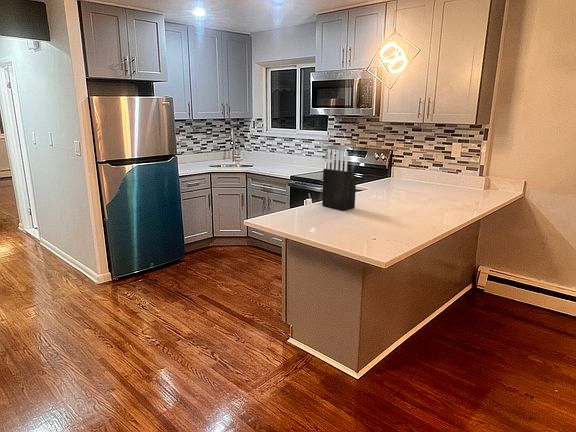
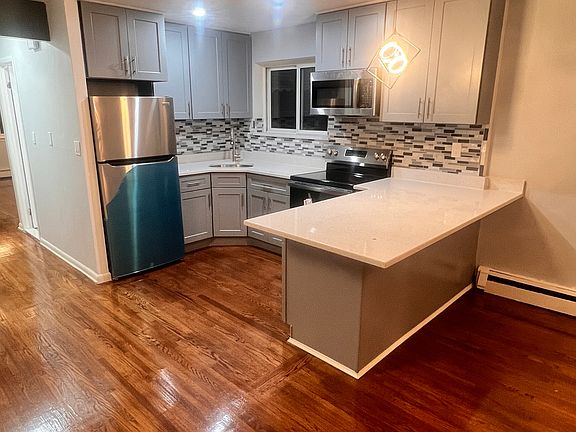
- knife block (340, 178)
